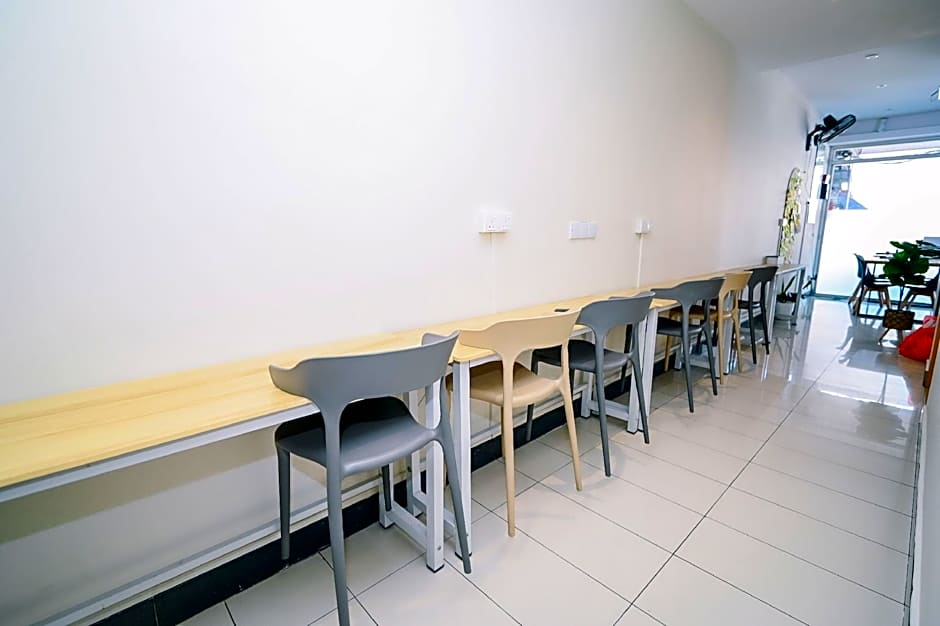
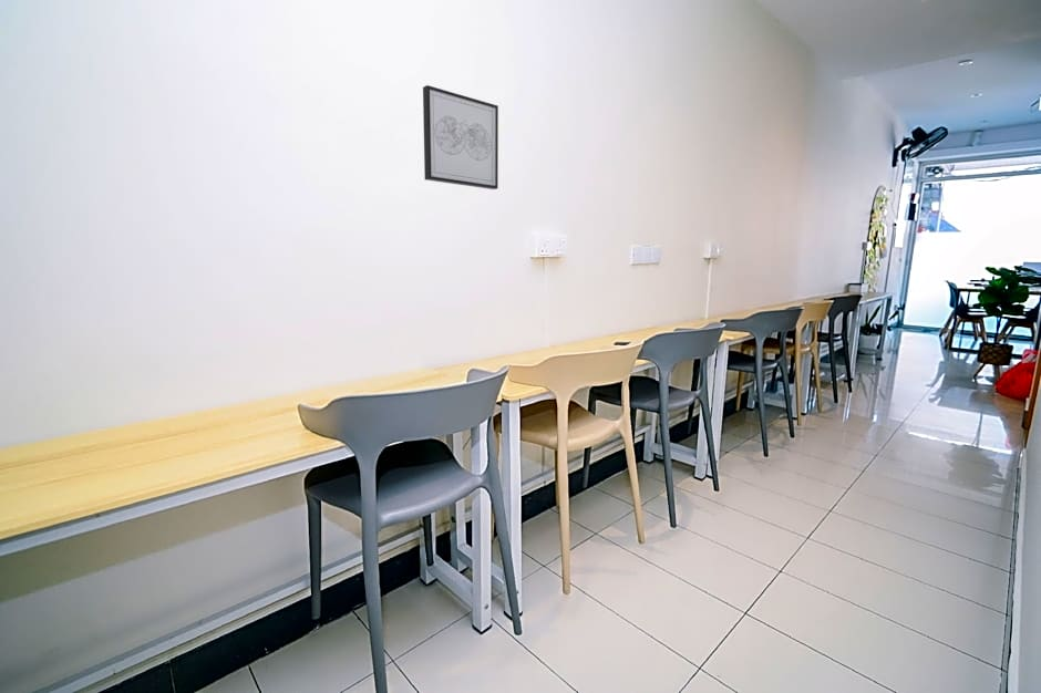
+ wall art (462, 141)
